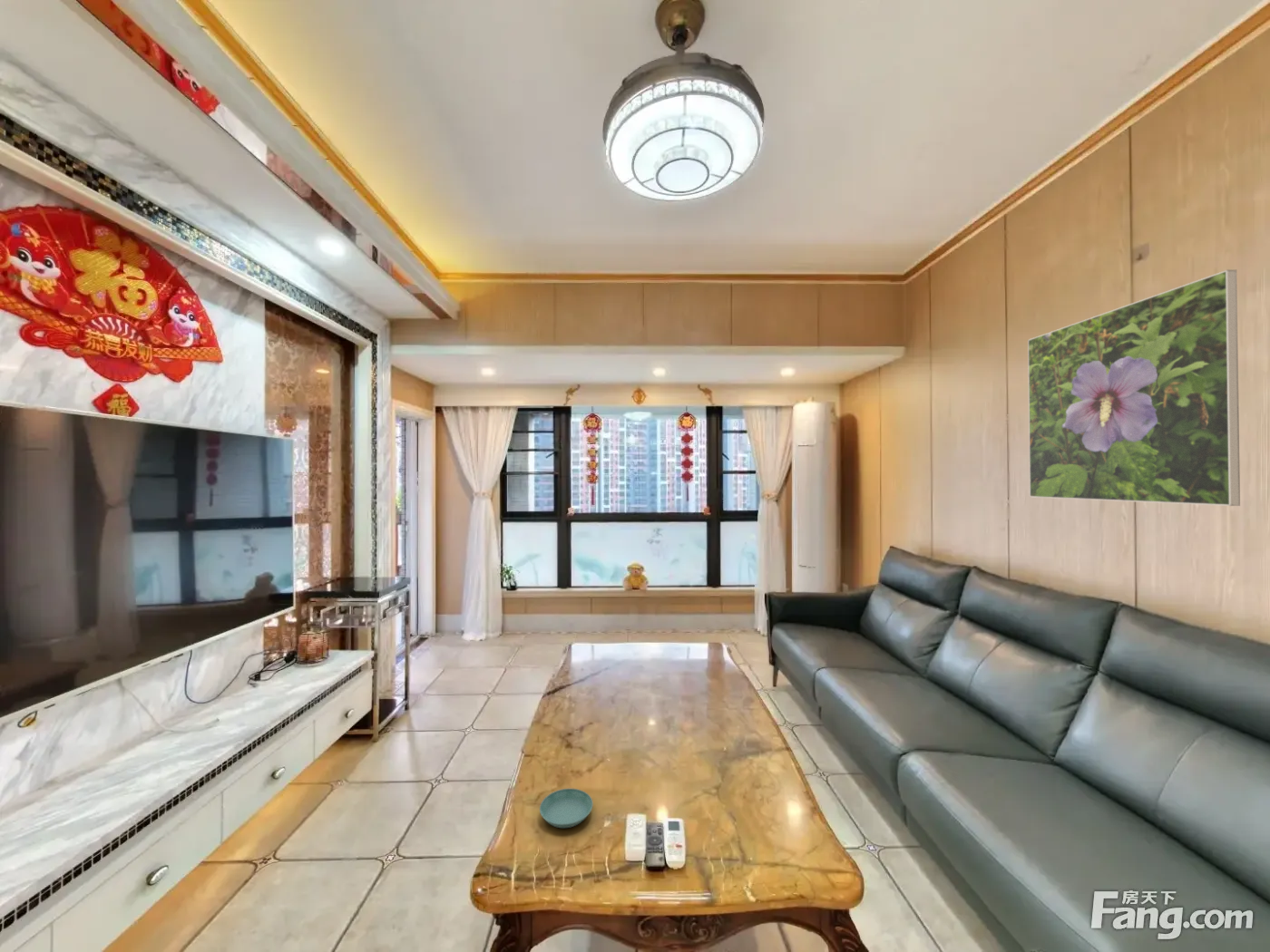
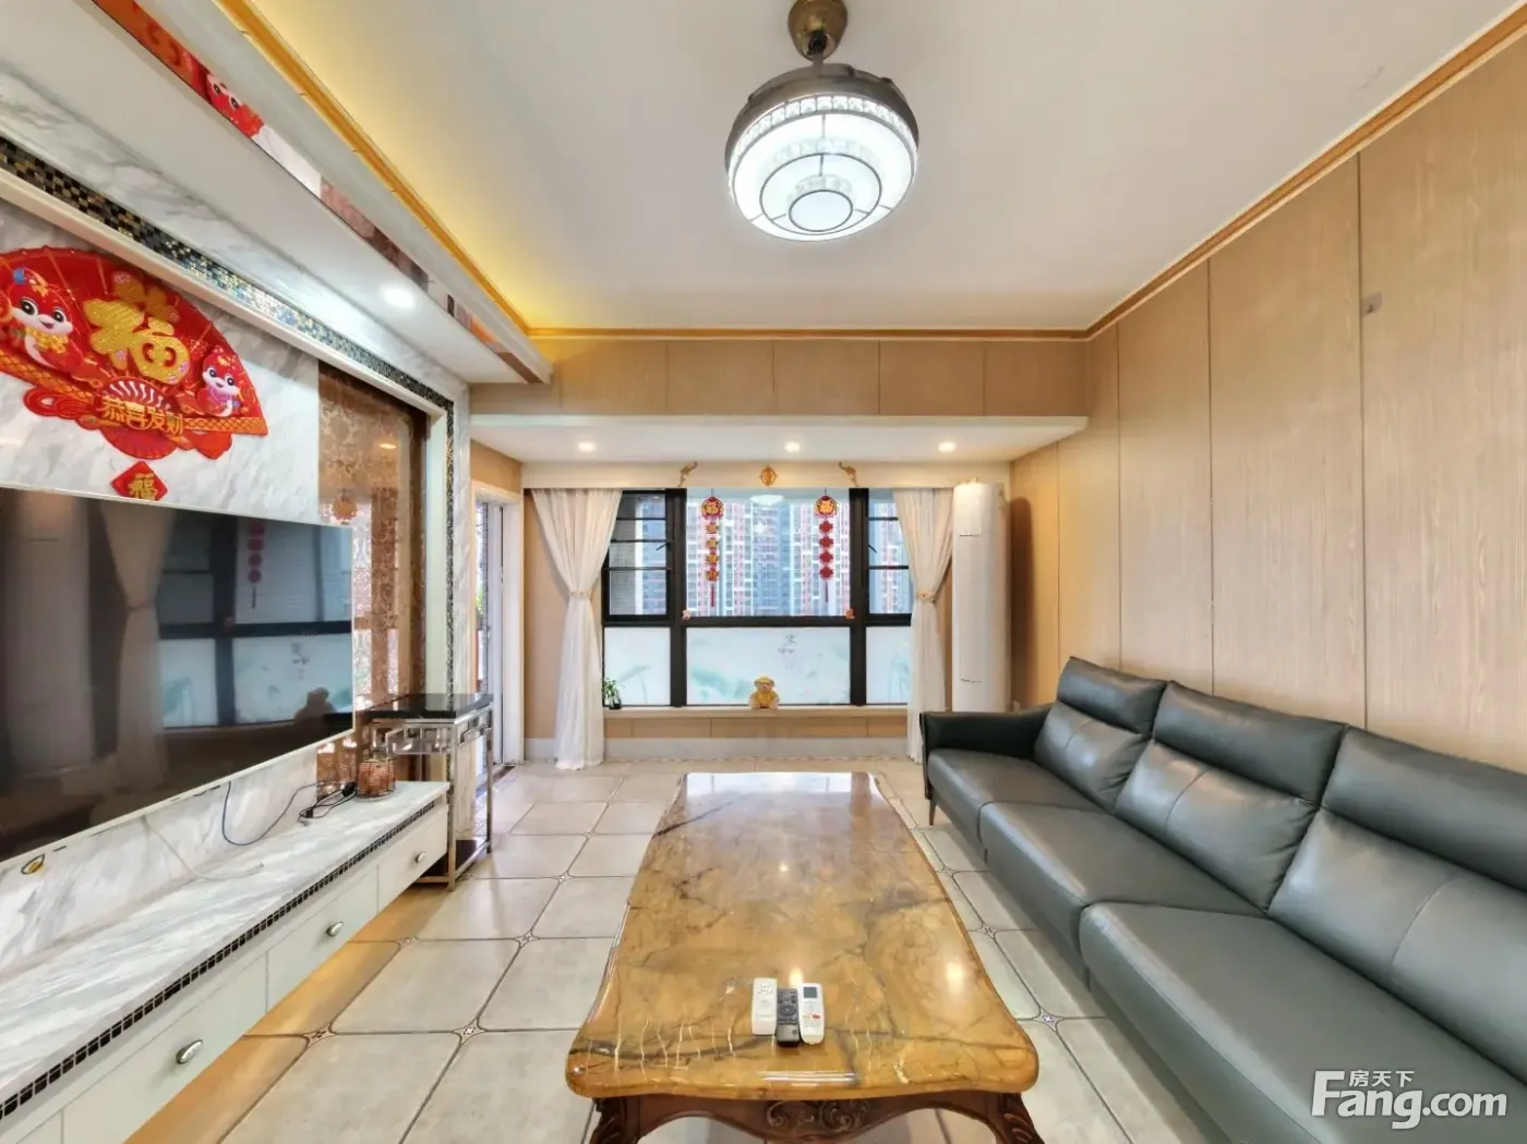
- saucer (566, 810)
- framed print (1112, 405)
